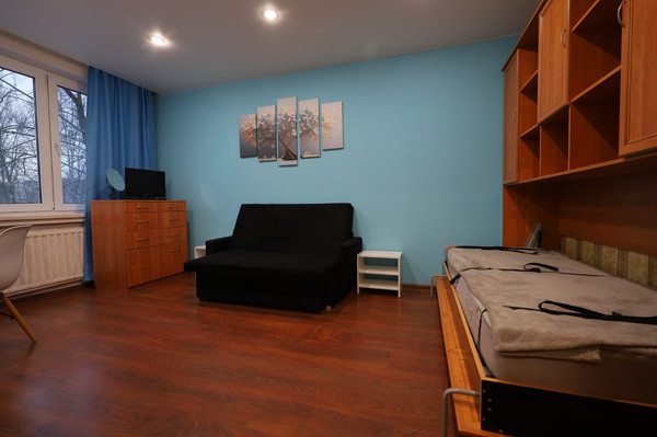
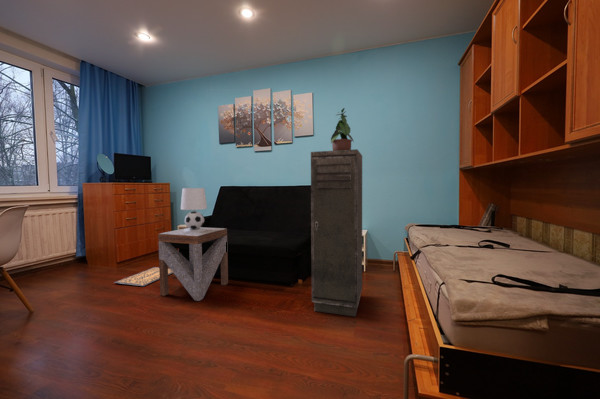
+ table lamp (194, 209)
+ side table (195, 260)
+ storage cabinet (338, 230)
+ doormat (149, 275)
+ potted plant (341, 130)
